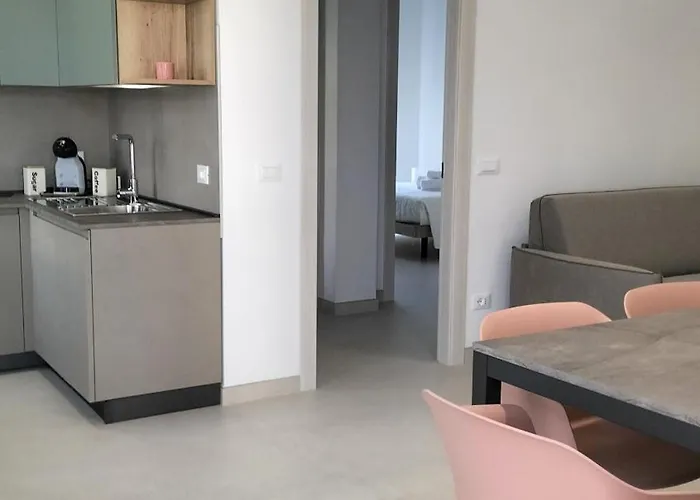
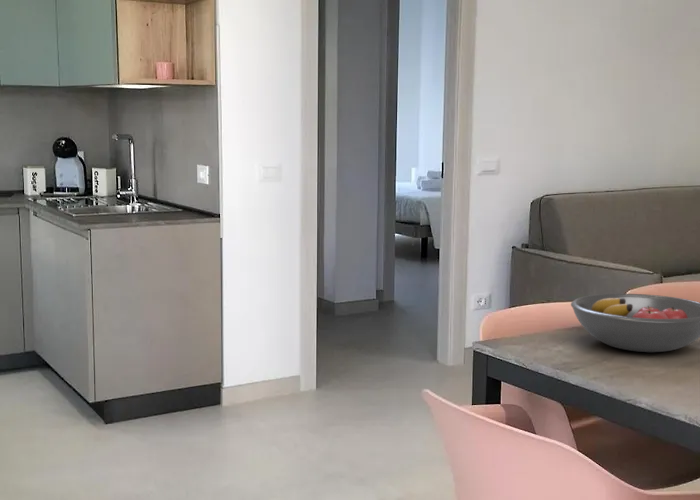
+ fruit bowl (641, 320)
